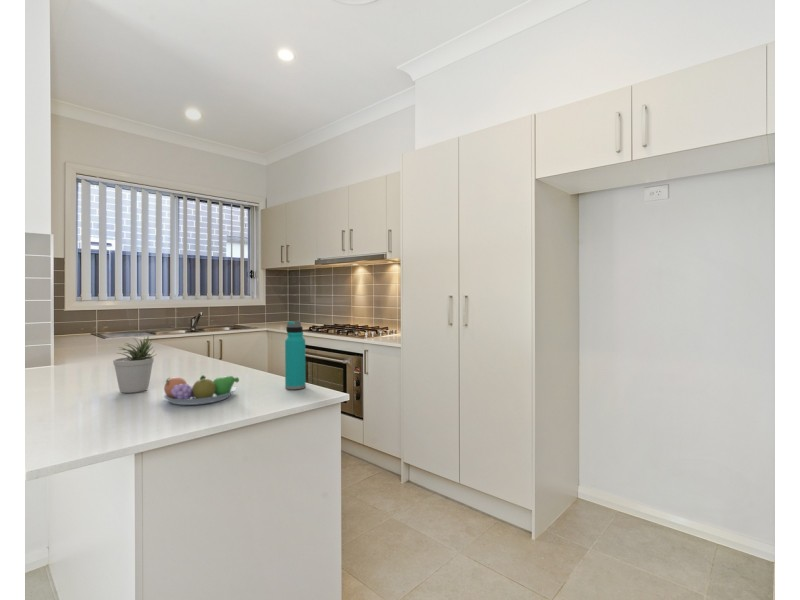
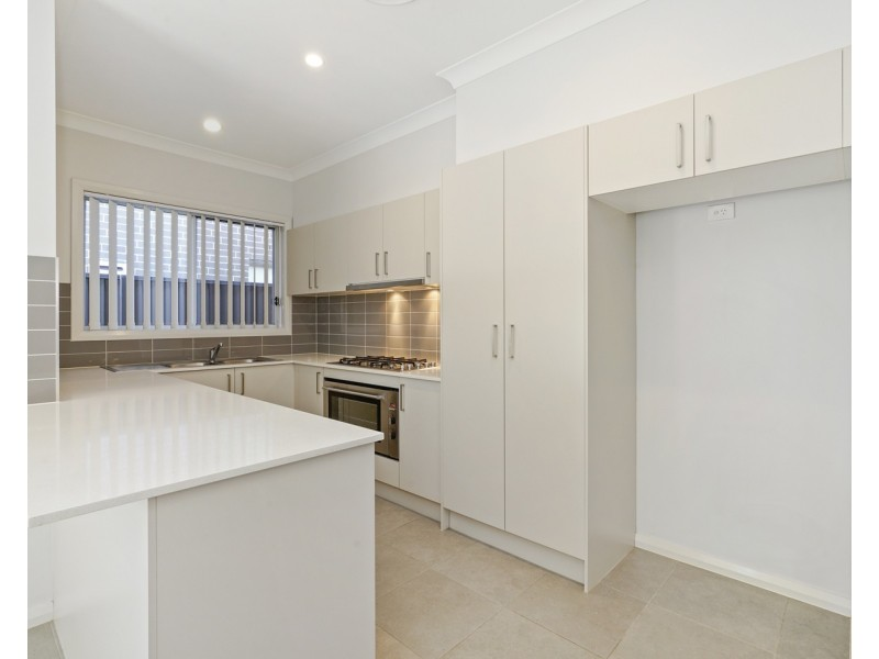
- fruit bowl (202, 385)
- water bottle (295, 354)
- potted plant (135, 363)
